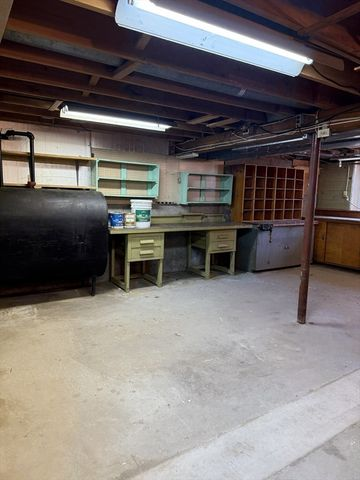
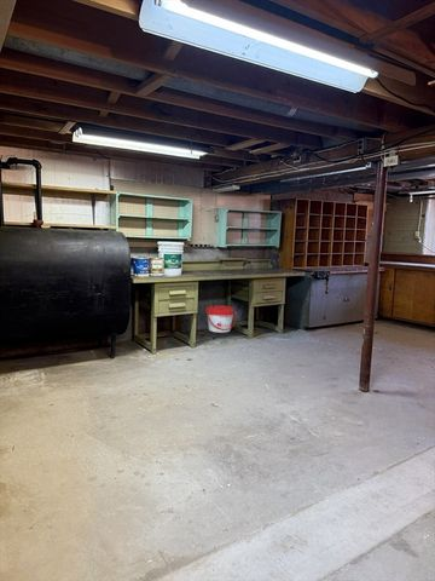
+ bucket (220, 318)
